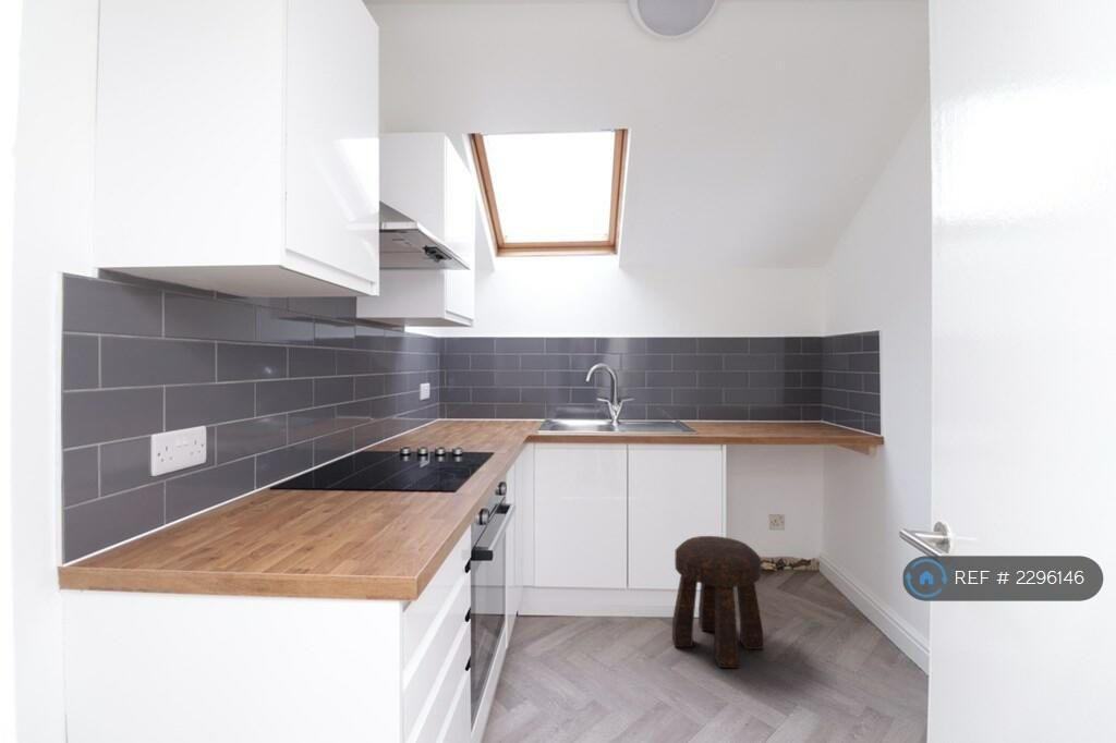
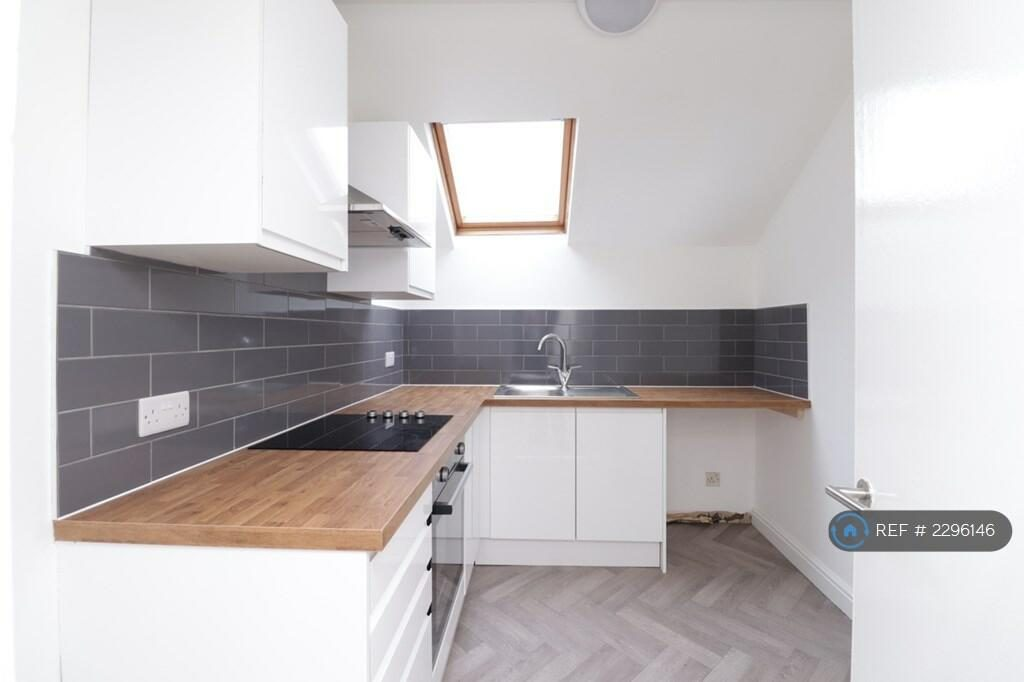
- stool (716, 594)
